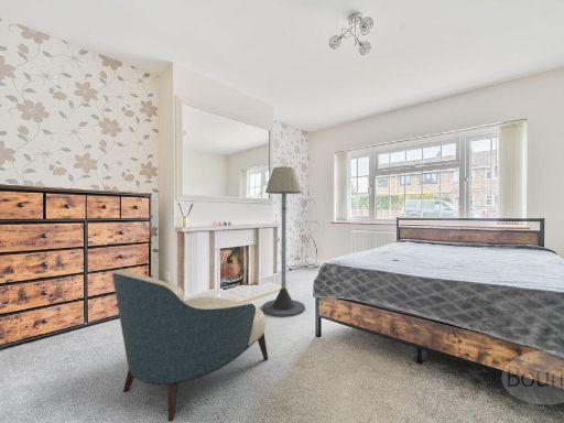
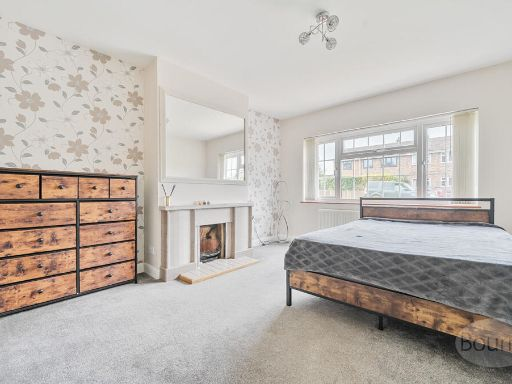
- armchair (192, 317)
- floor lamp (283, 238)
